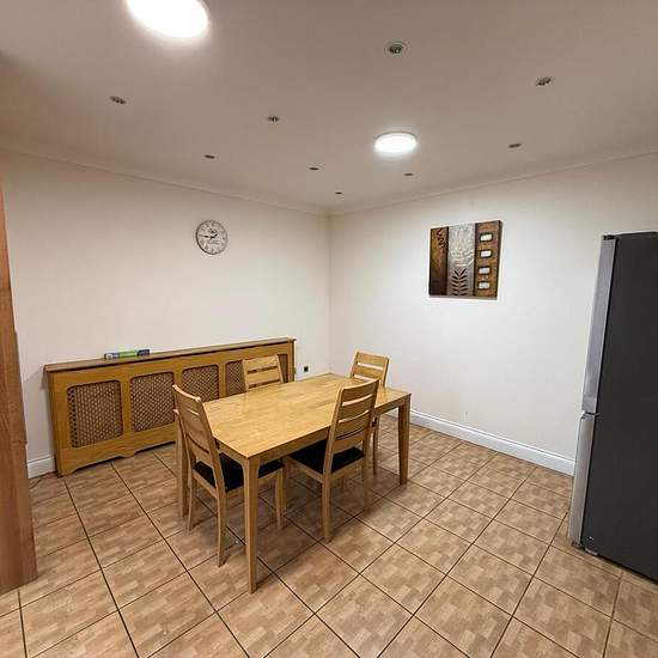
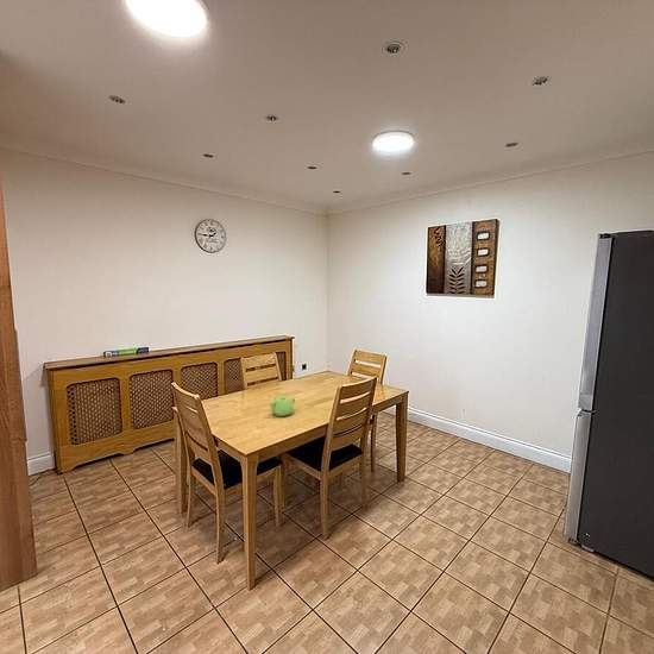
+ teapot (281, 404)
